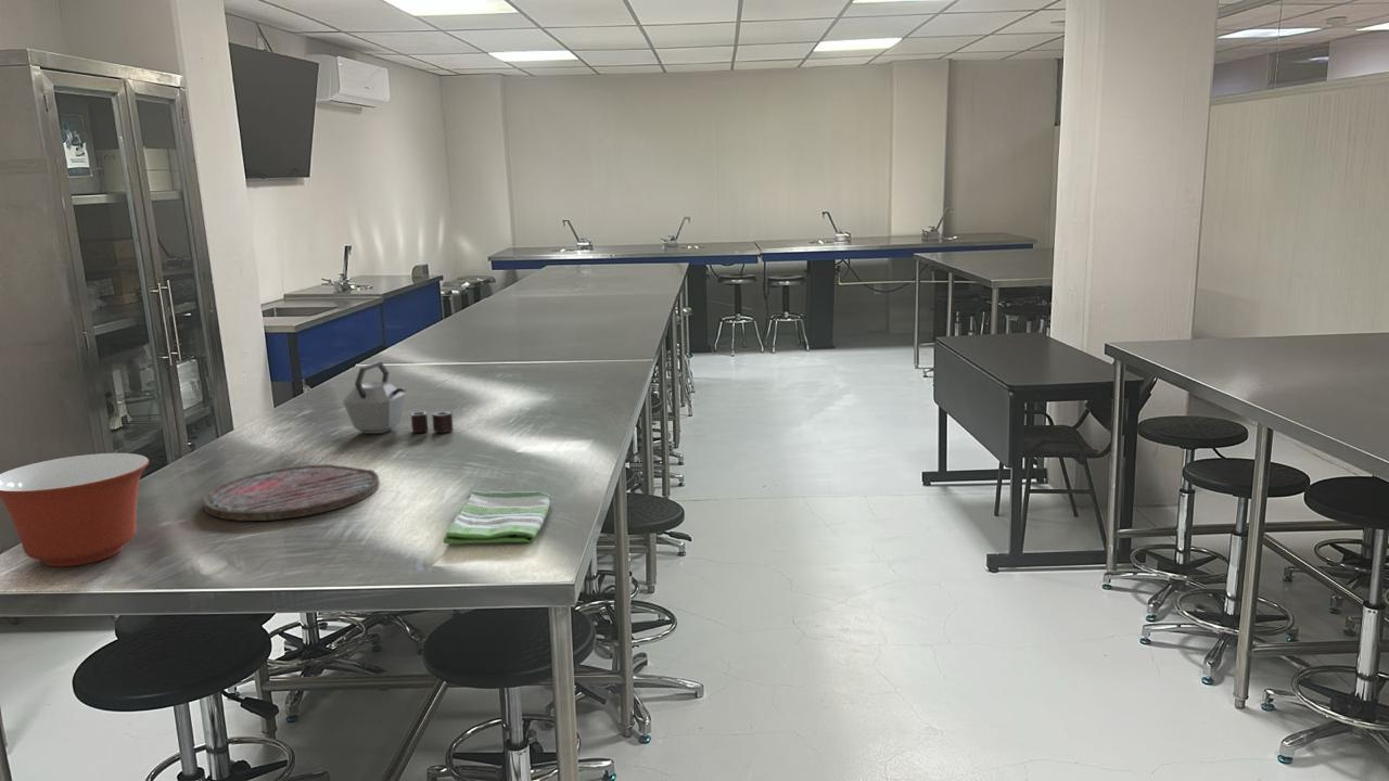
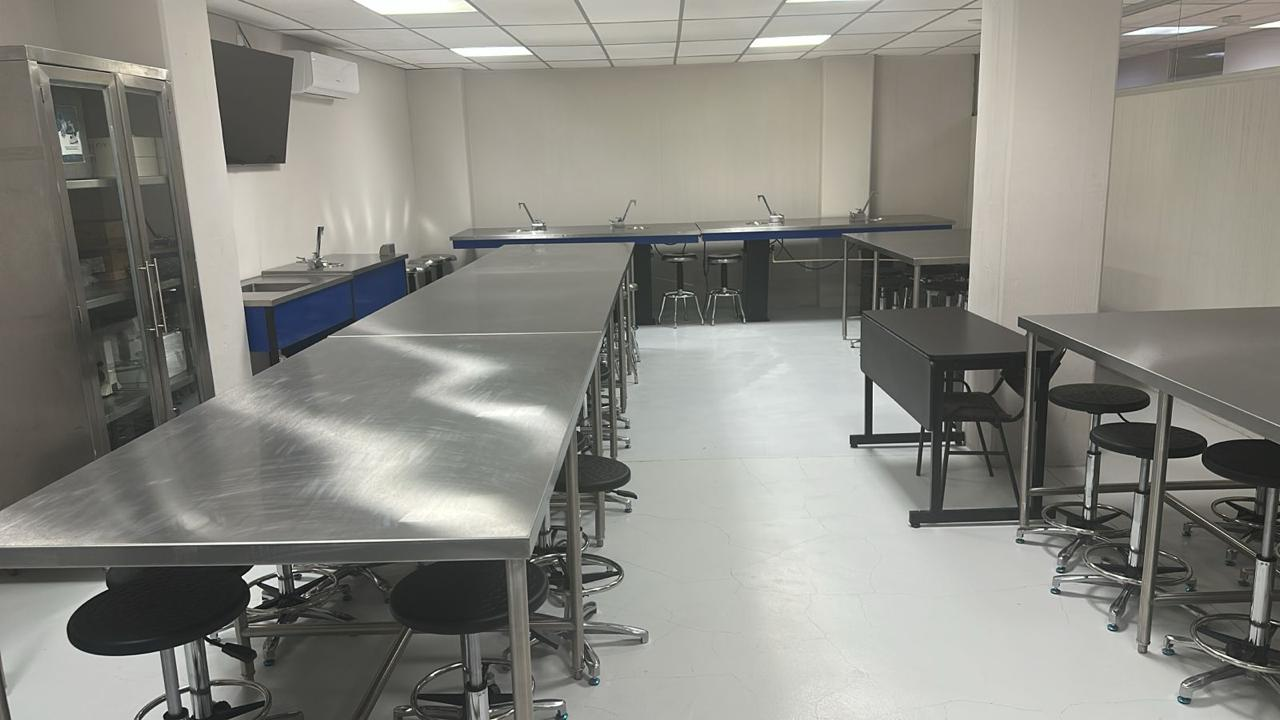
- cutting board (293, 489)
- mixing bowl (77, 512)
- dish towel (499, 514)
- kettle (399, 397)
